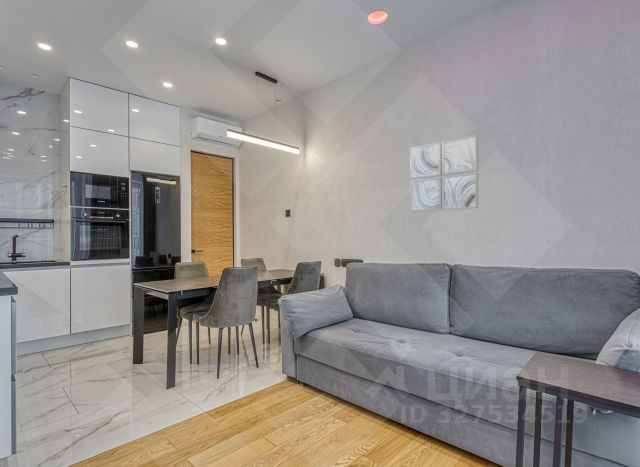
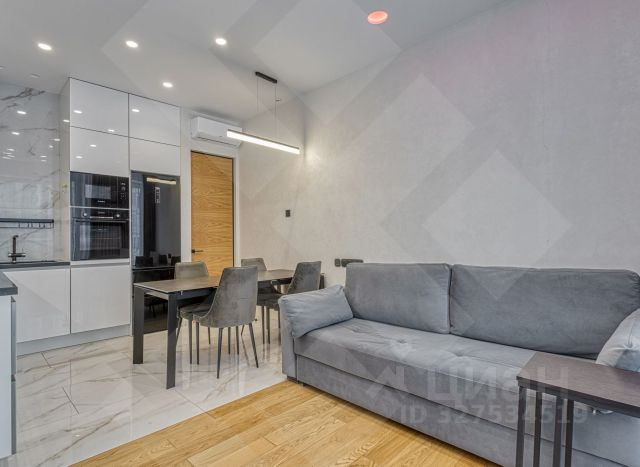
- wall art (441, 175)
